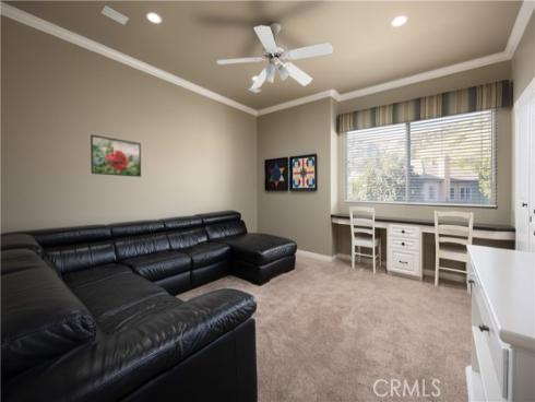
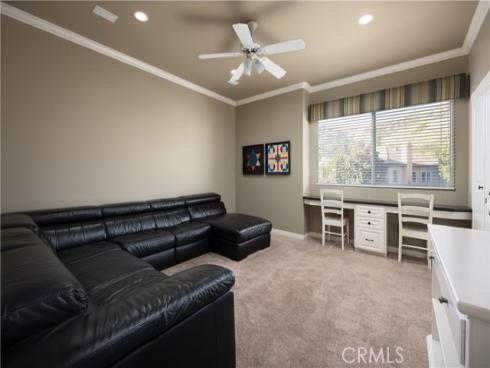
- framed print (117, 157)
